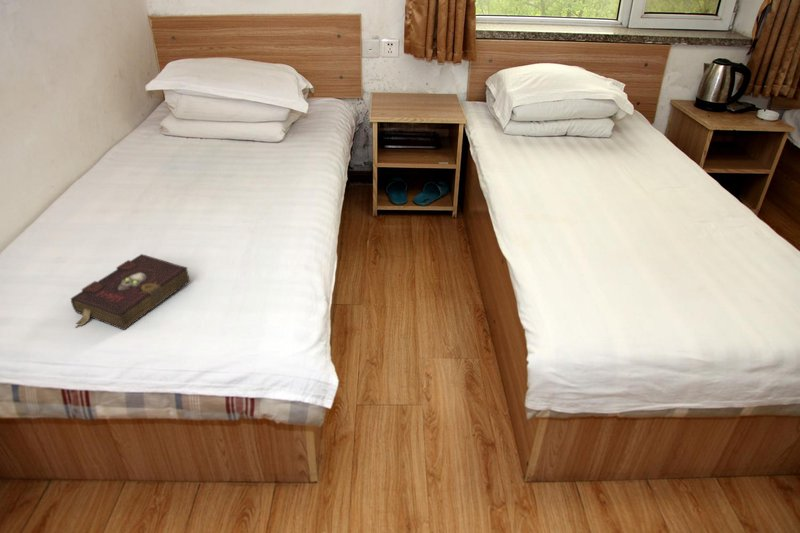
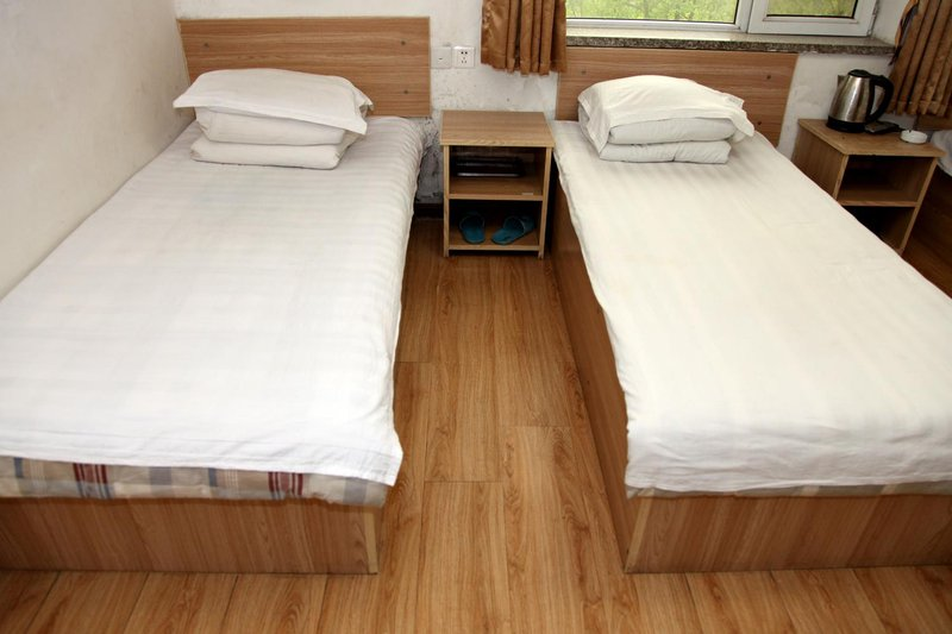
- book (126, 291)
